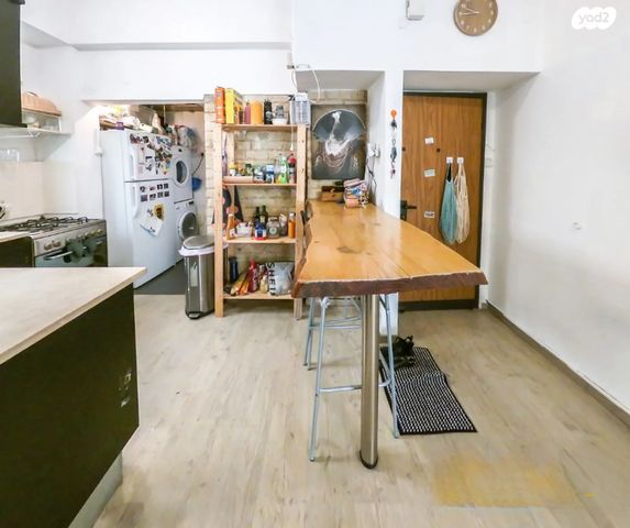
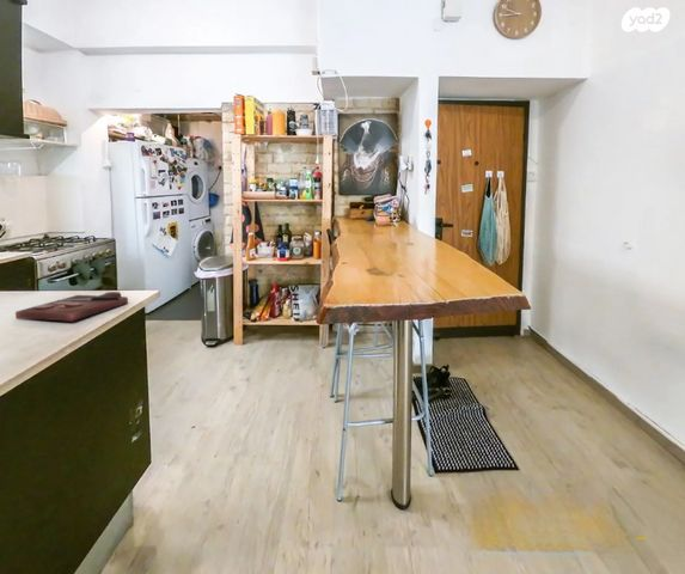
+ cutting board (77, 304)
